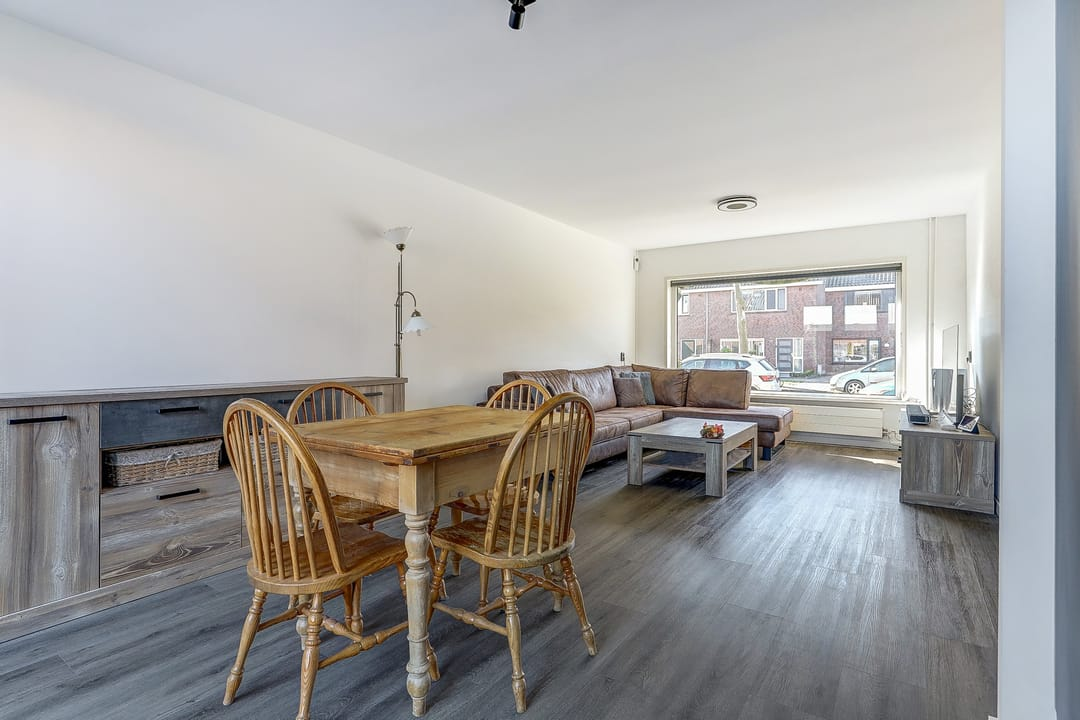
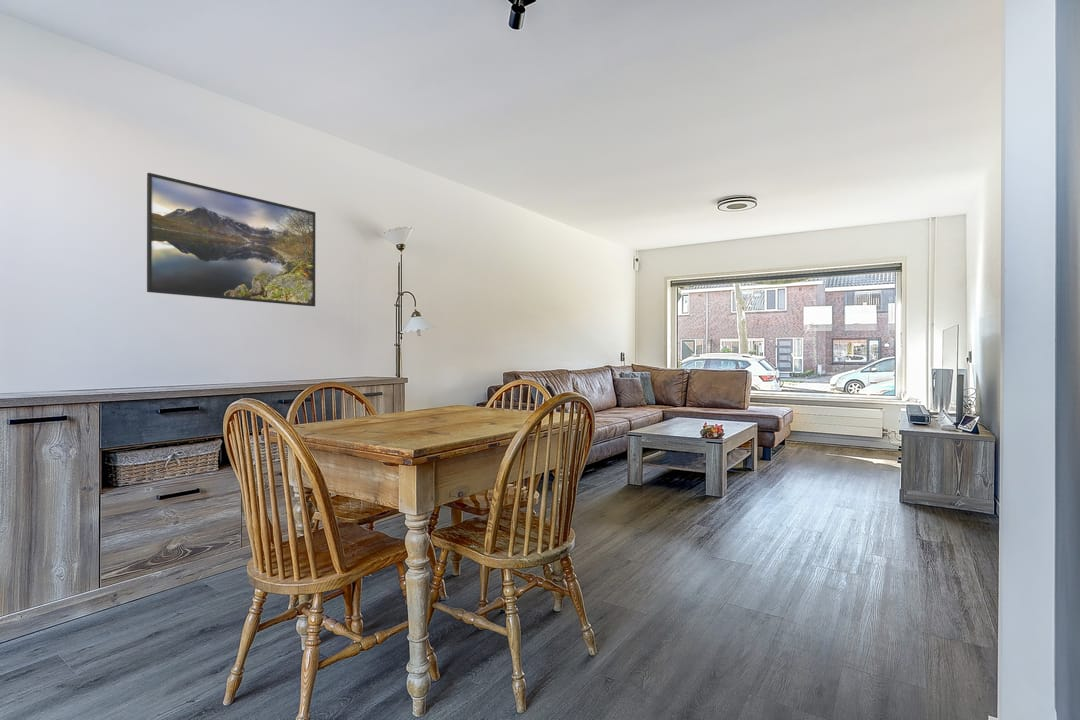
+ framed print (240, 247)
